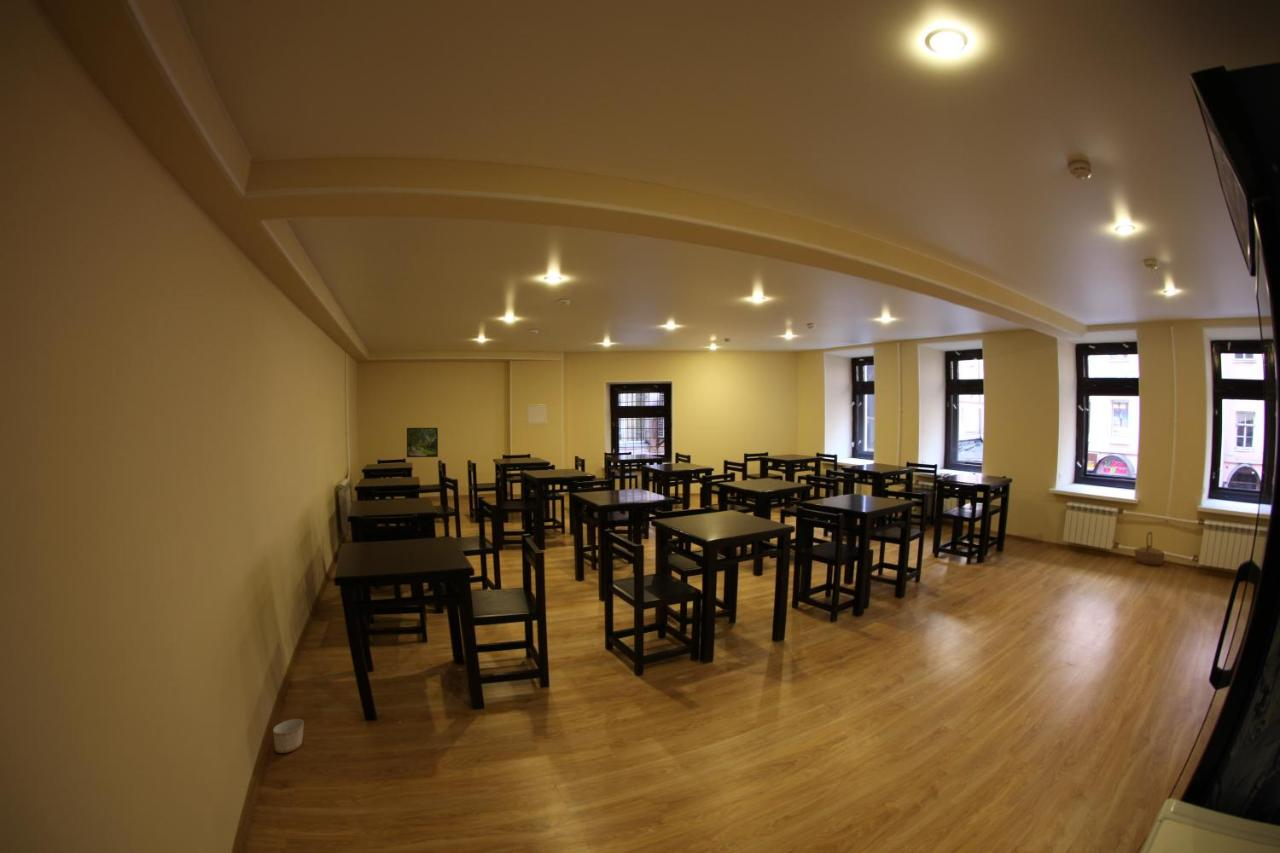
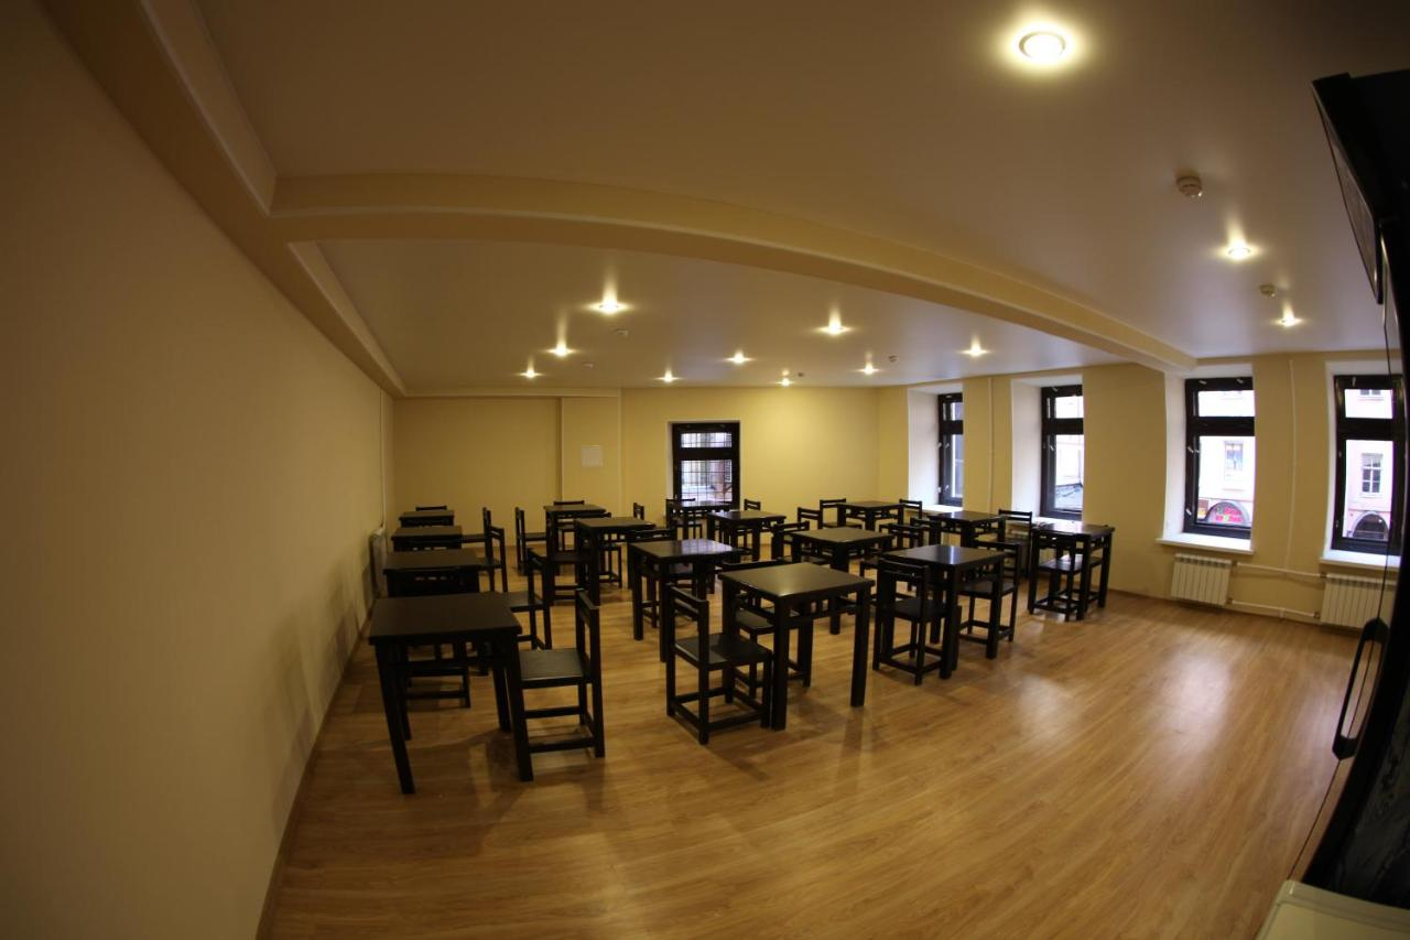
- basket (1149, 547)
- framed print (422, 442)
- planter (288, 736)
